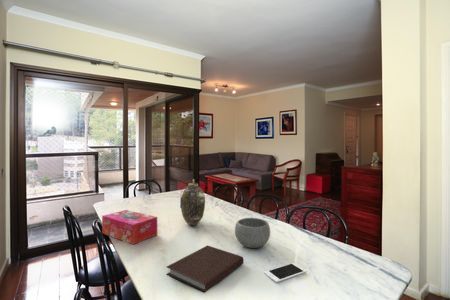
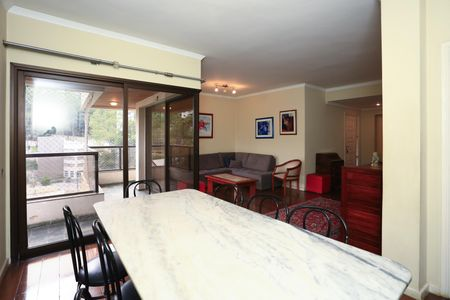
- bowl (252, 234)
- tissue box (129, 225)
- cell phone (285, 271)
- notebook (206, 265)
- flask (193, 201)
